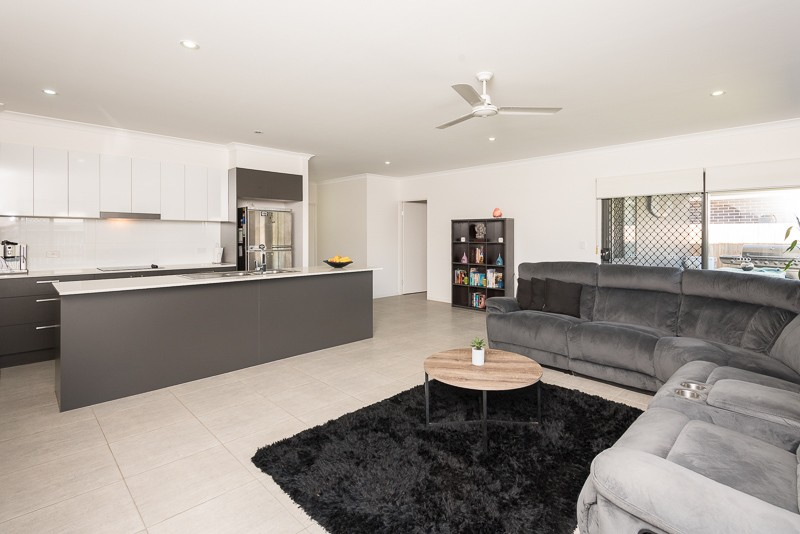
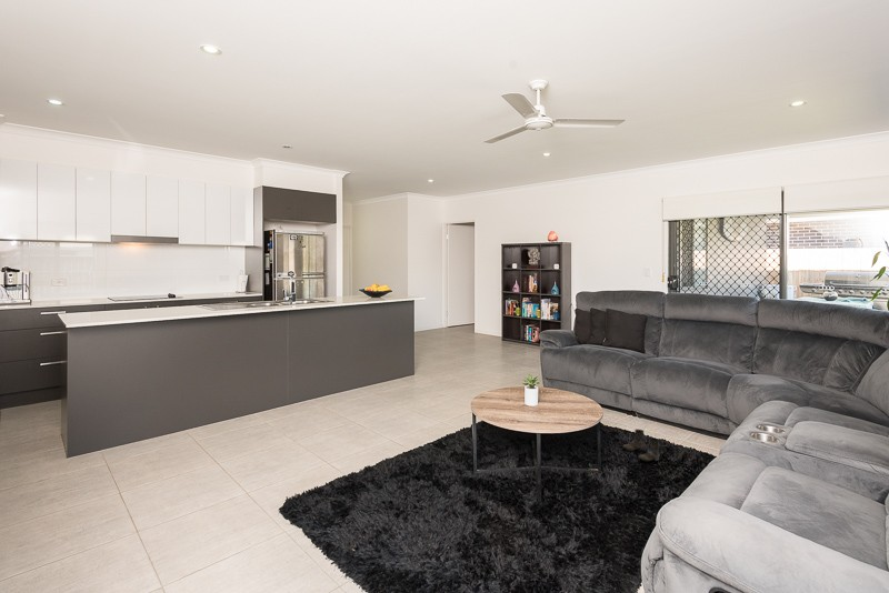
+ boots (640, 444)
